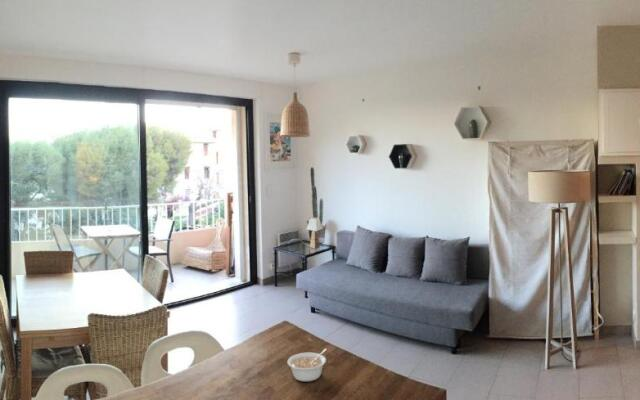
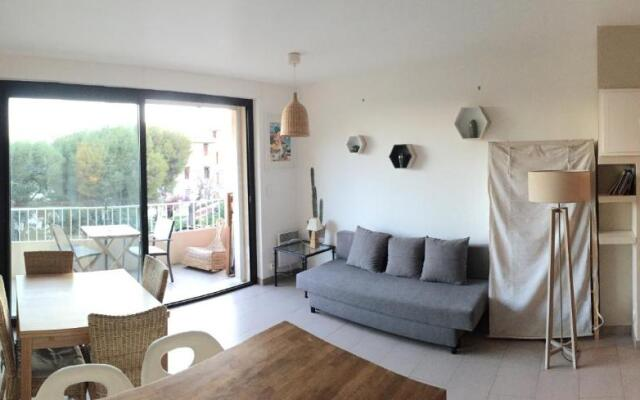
- legume (307, 365)
